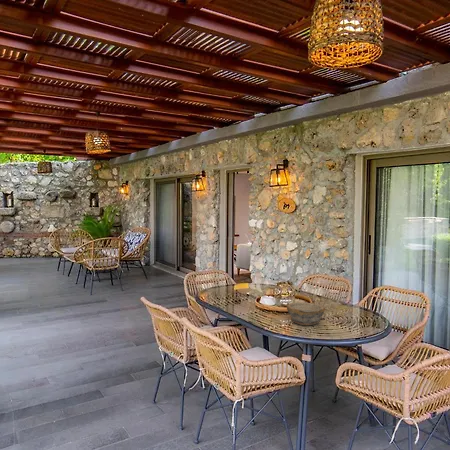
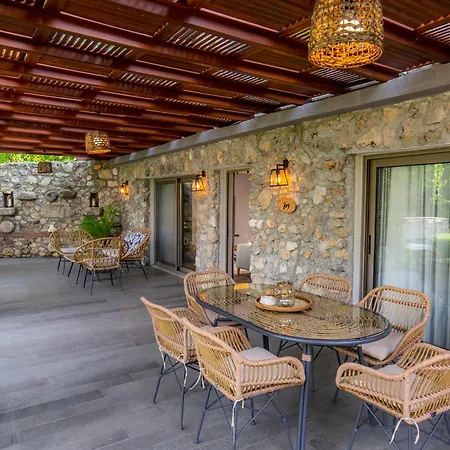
- bowl (305, 313)
